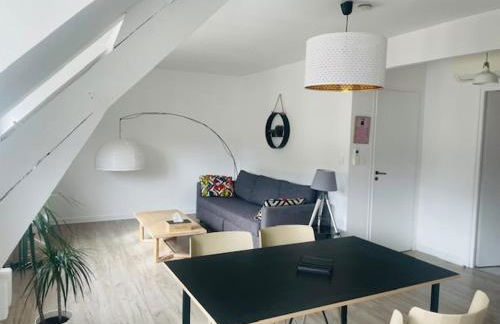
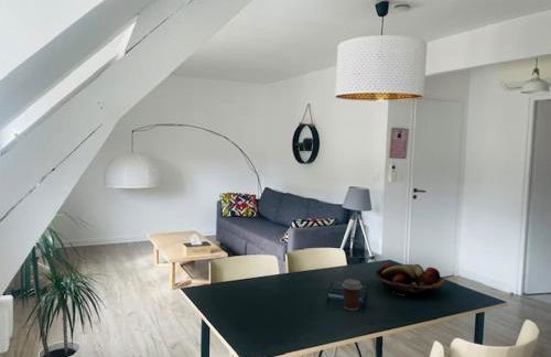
+ coffee cup (352, 294)
+ fruit basket (410, 277)
